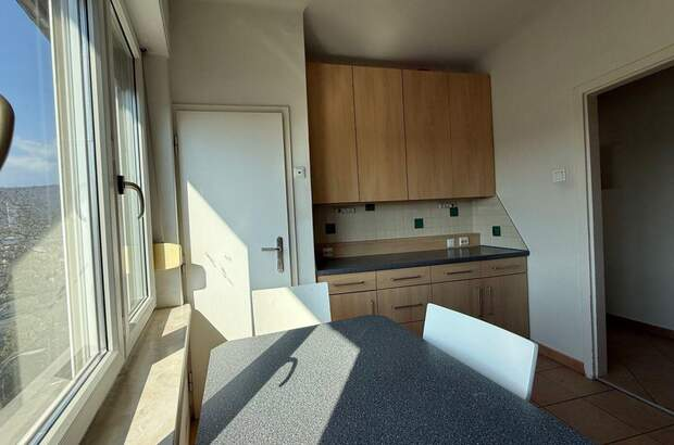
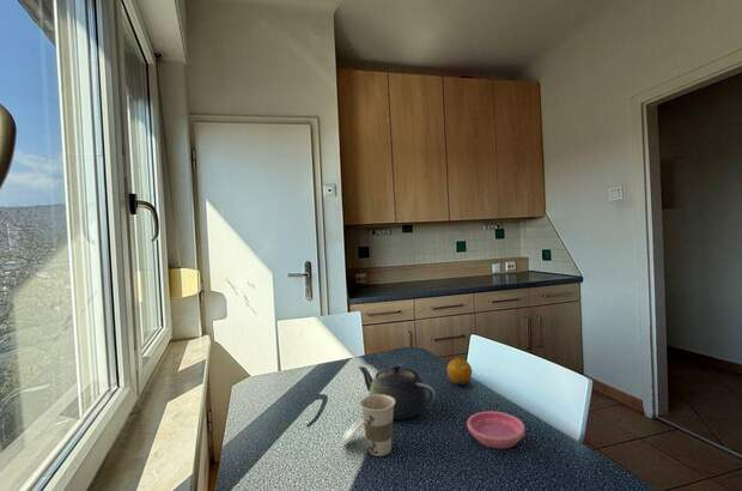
+ saucer (495, 430)
+ cup (367, 424)
+ fruit (458, 371)
+ teapot (394, 387)
